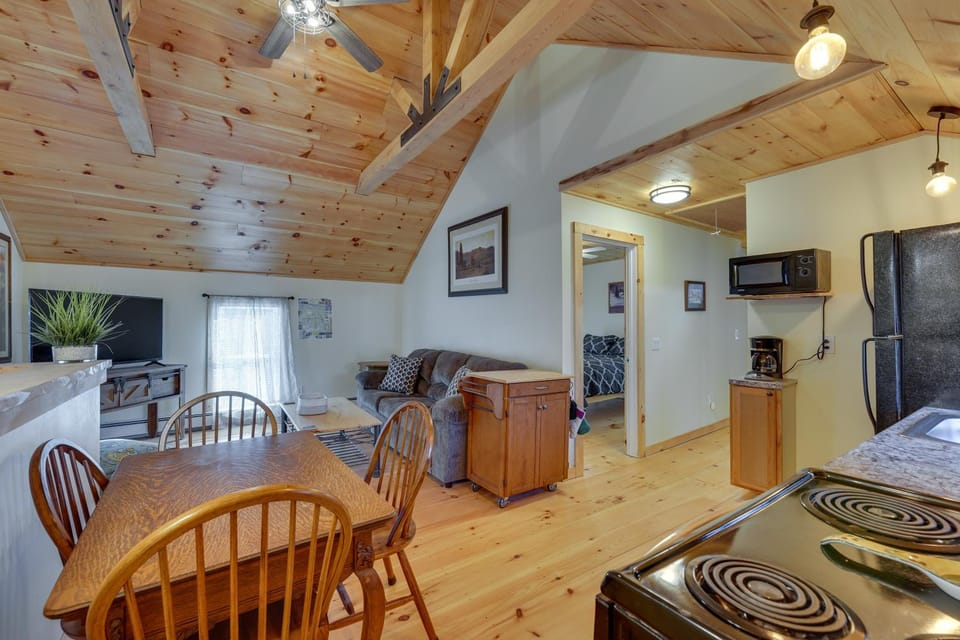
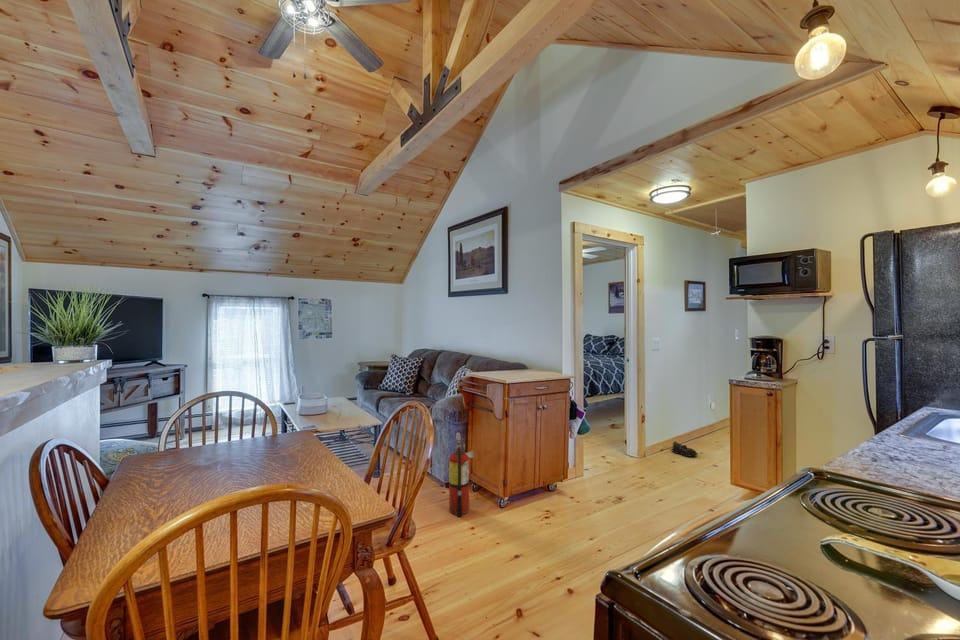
+ shoe (684, 449)
+ fire extinguisher (462, 473)
